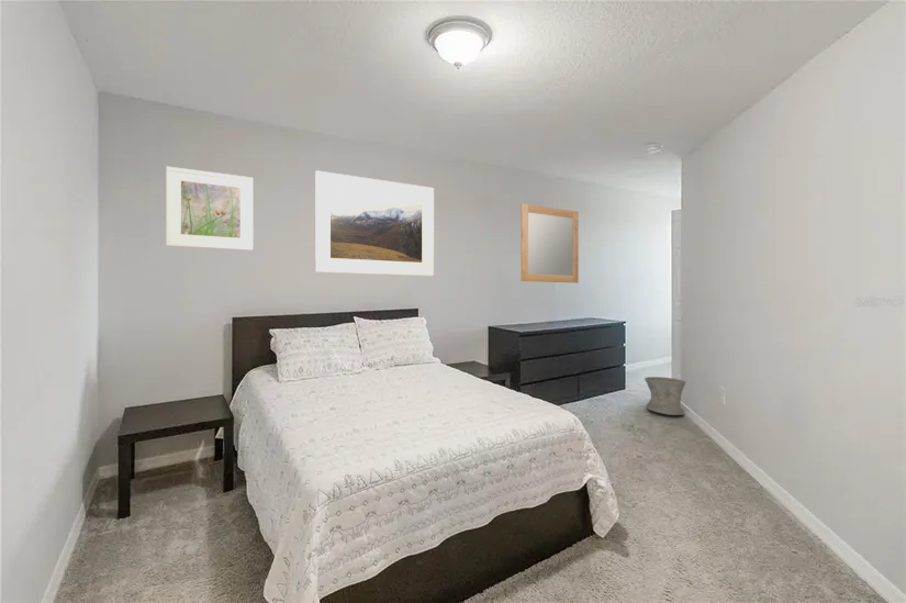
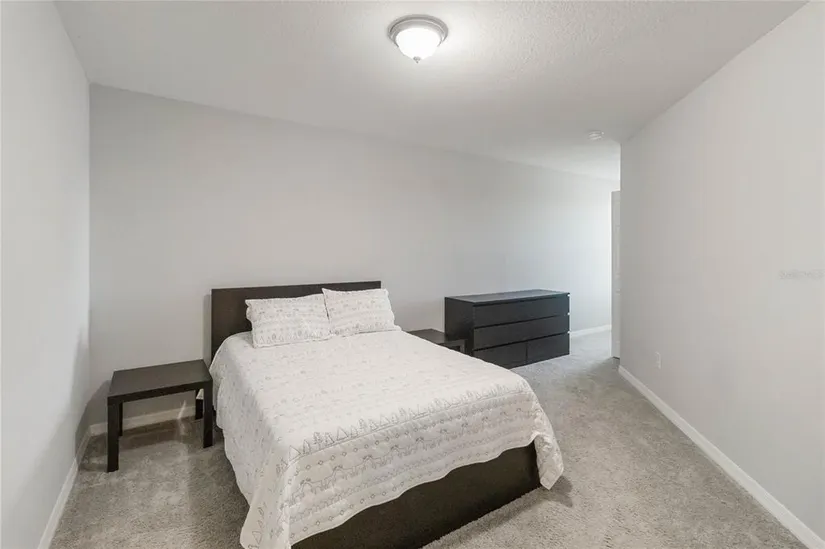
- home mirror (550, 245)
- vase (664, 394)
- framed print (378, 226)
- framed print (211, 210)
